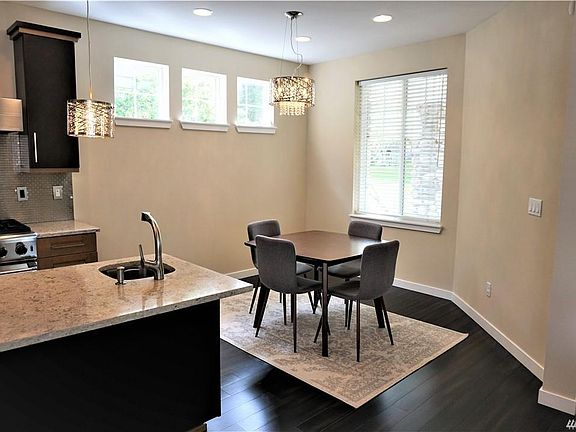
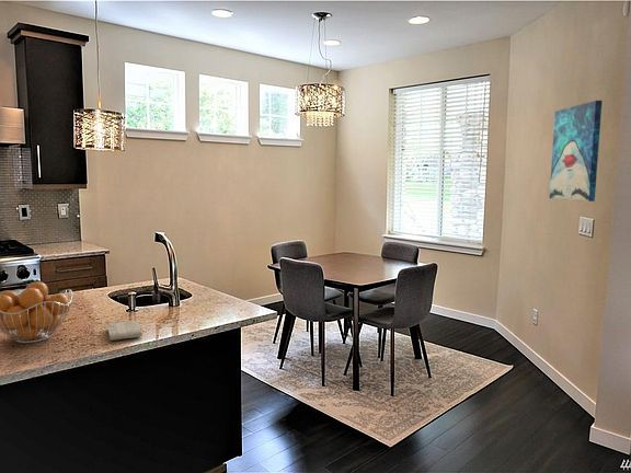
+ wall art (573, 153)
+ washcloth (124, 328)
+ fruit basket (32, 311)
